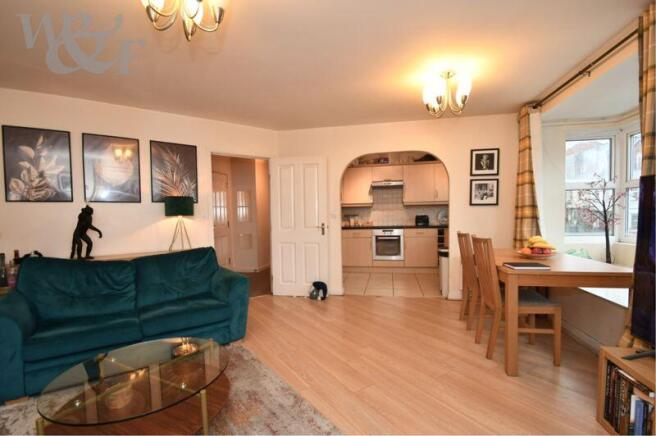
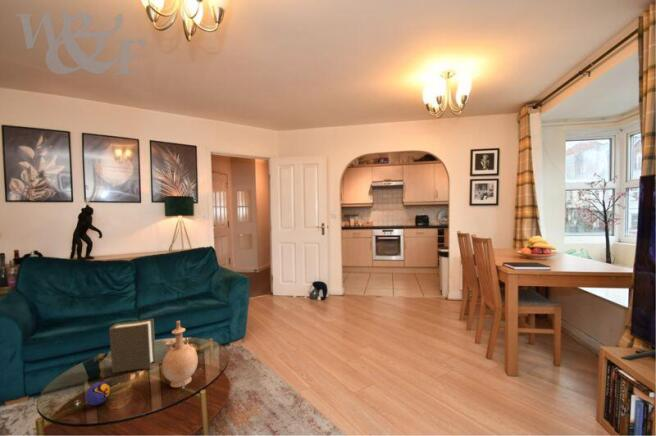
+ vase (179, 351)
+ decorative ball (98, 393)
+ book (132, 344)
